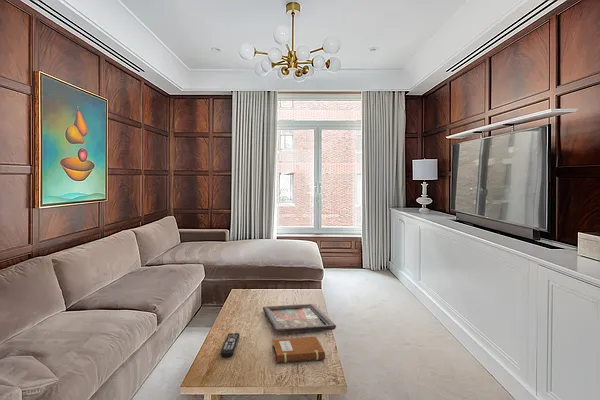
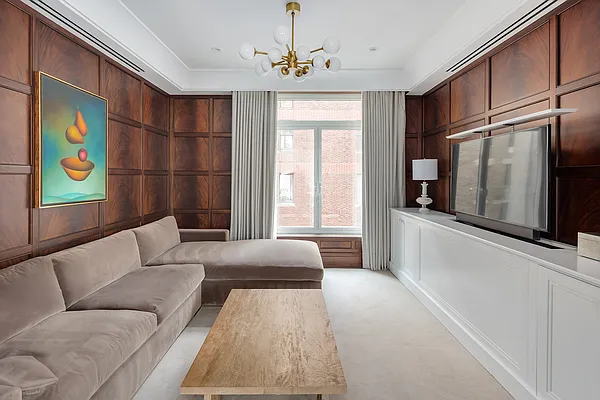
- decorative tray (296, 317)
- remote control (230, 344)
- notebook (296, 349)
